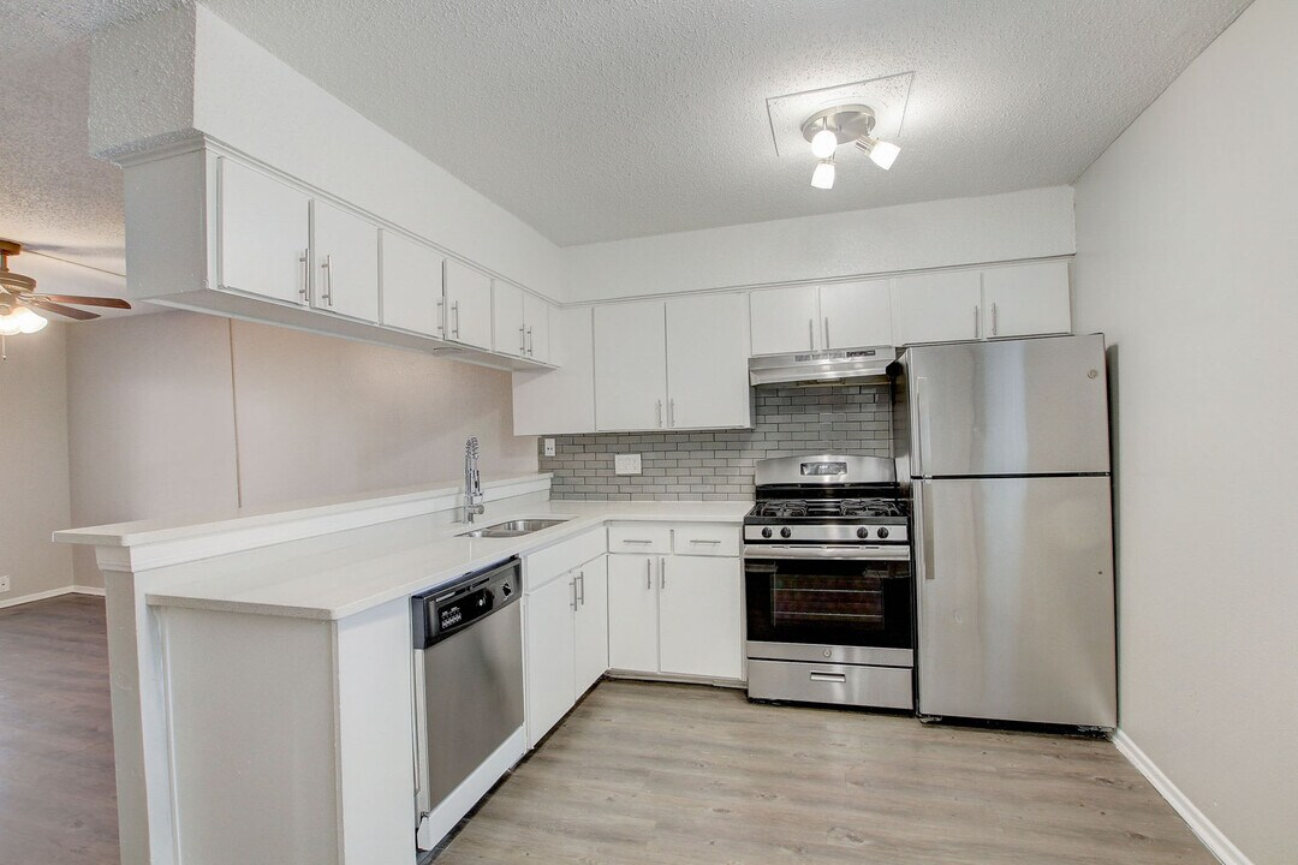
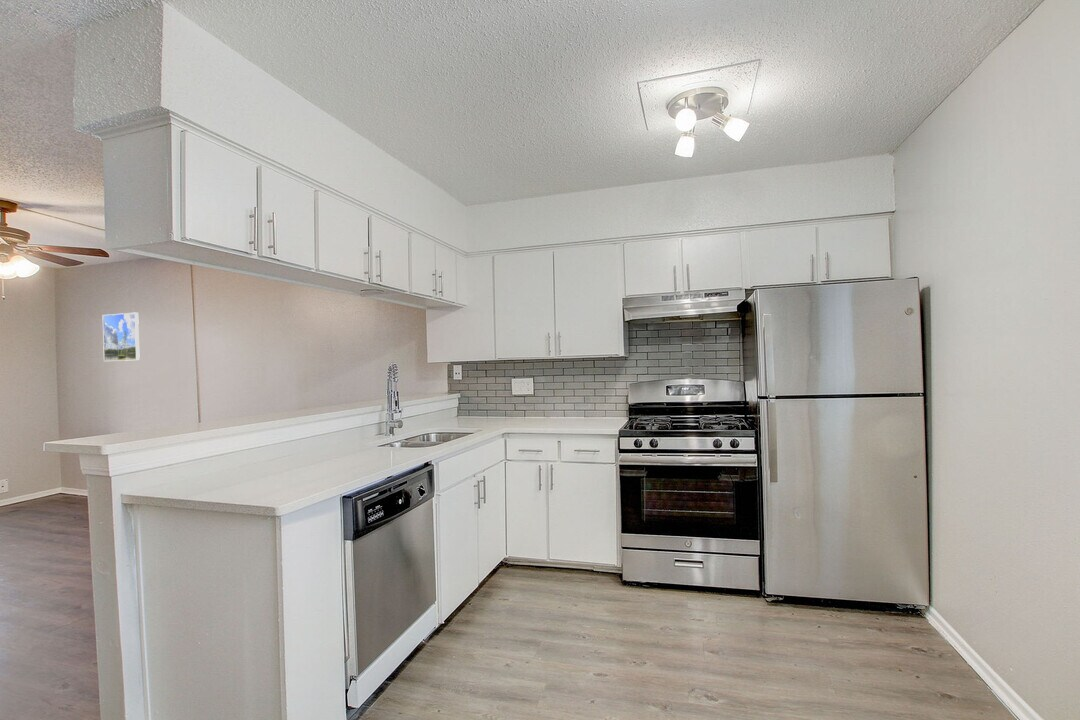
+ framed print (120, 337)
